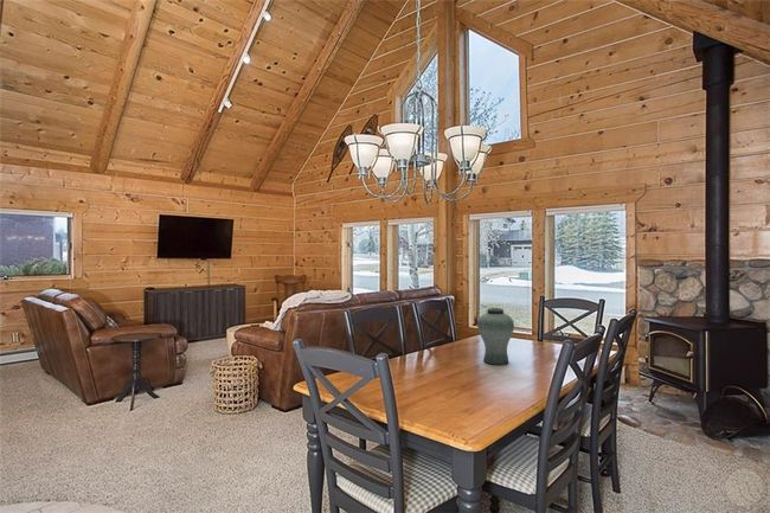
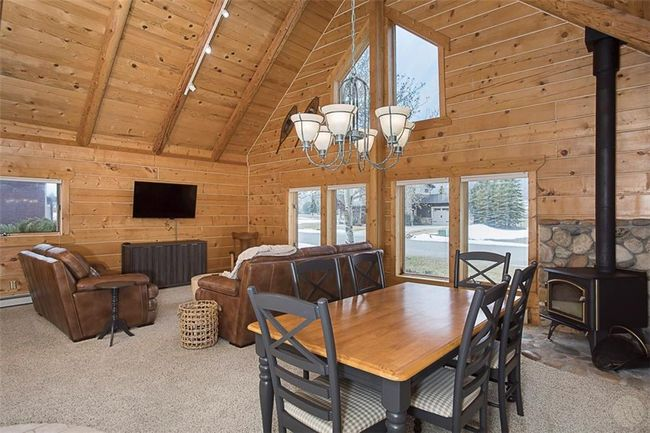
- vase (495, 334)
